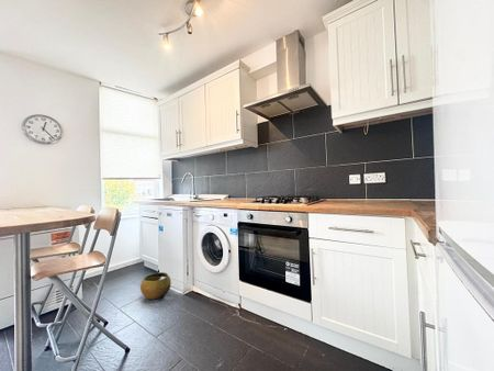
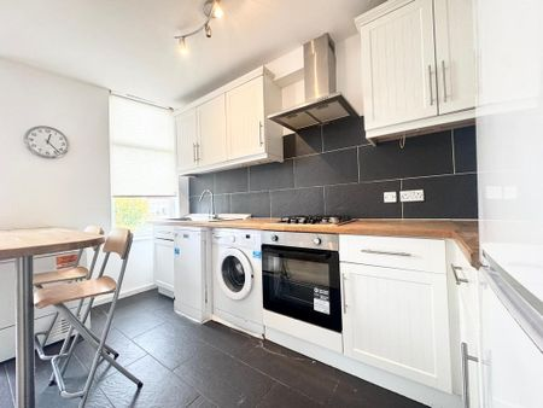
- clay pot (153, 284)
